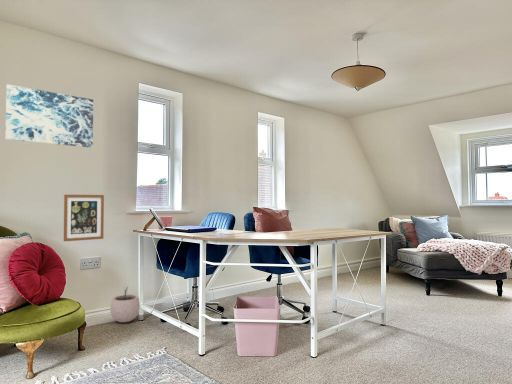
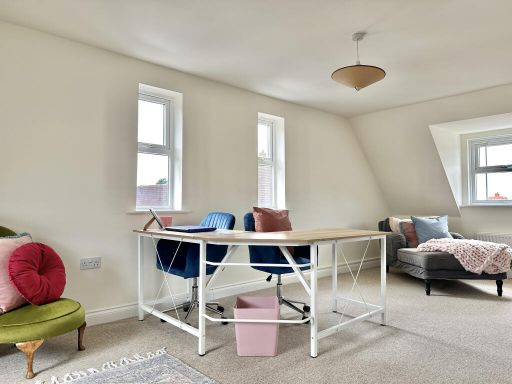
- wall art (52, 118)
- plant pot (125, 303)
- wall art (84, 217)
